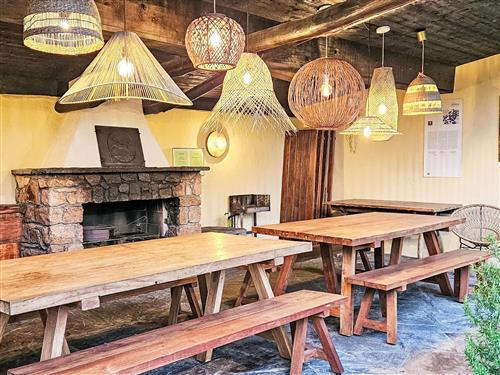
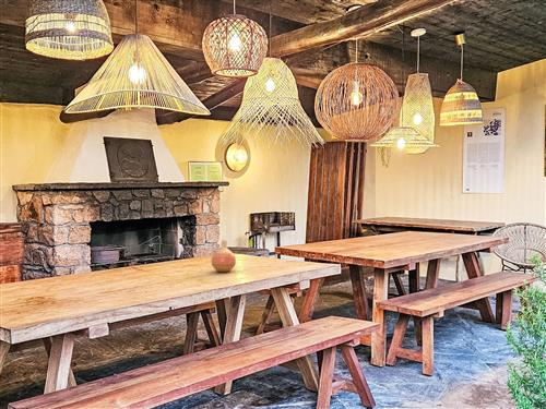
+ vase (223, 255)
